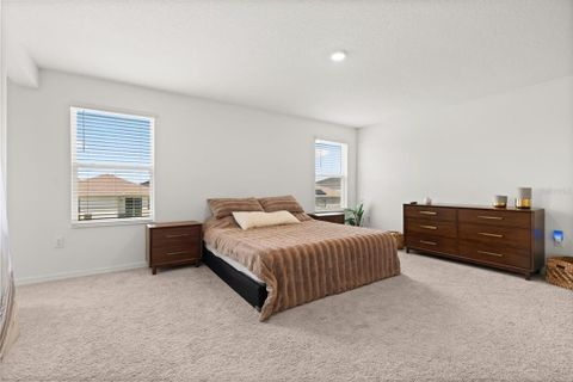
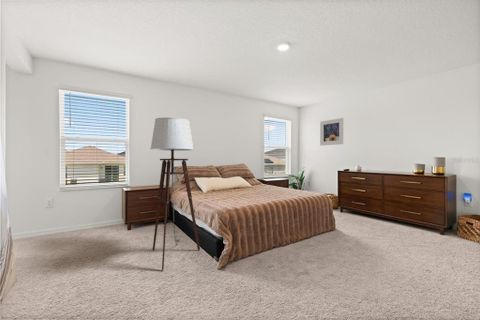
+ floor lamp (172, 187)
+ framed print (331, 132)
